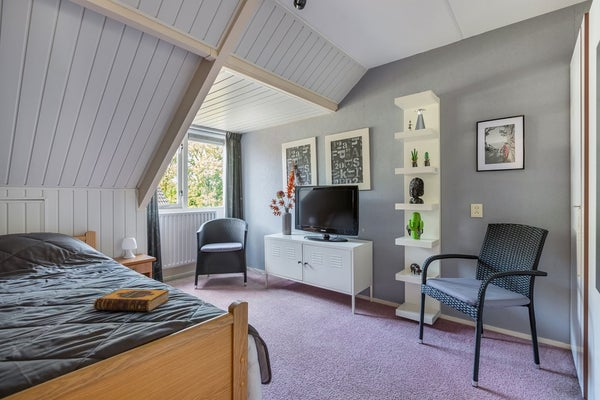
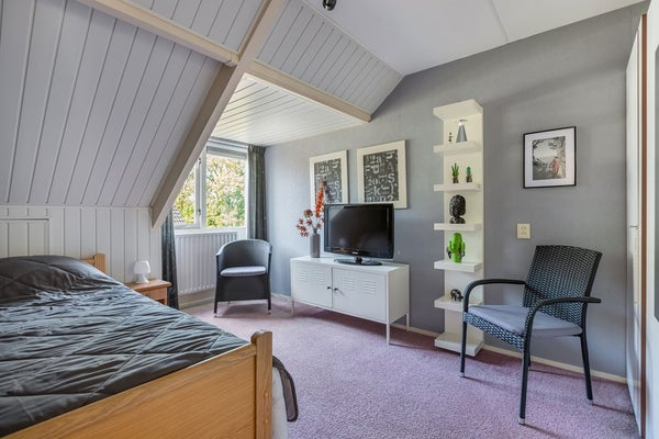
- hardback book (133, 299)
